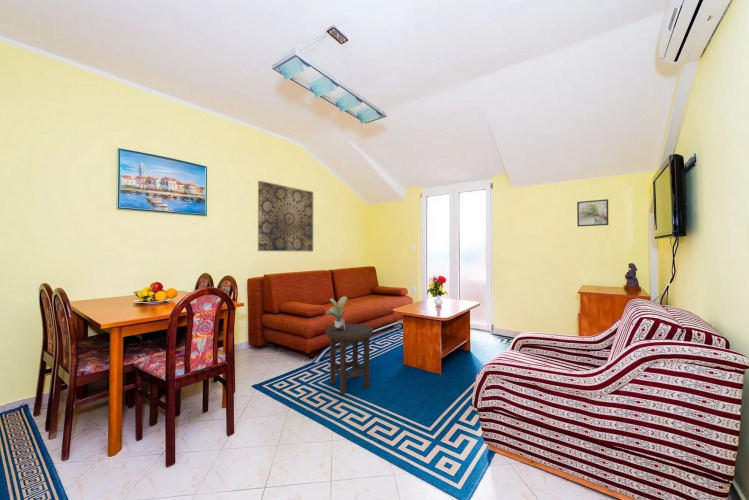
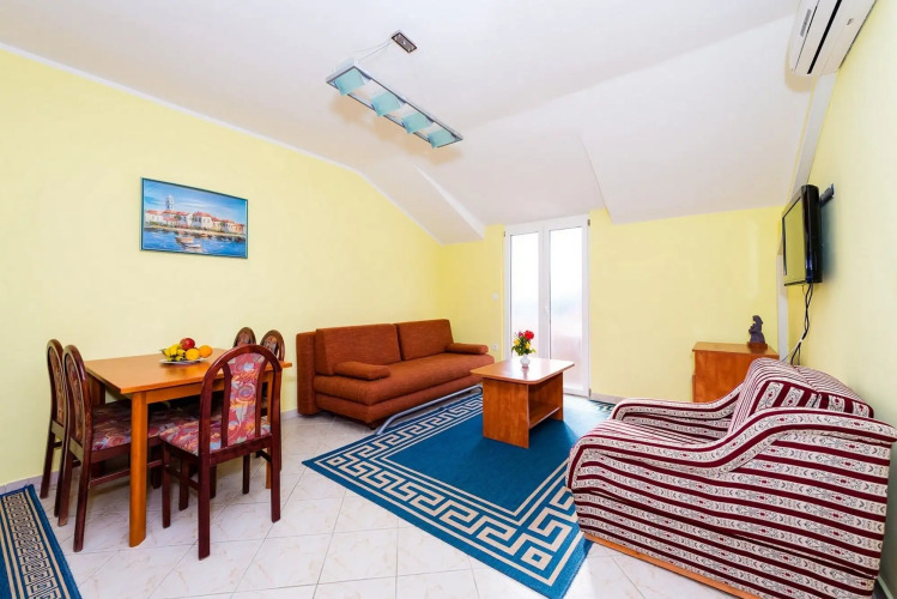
- potted plant (336, 313)
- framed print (592, 213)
- wall art (287, 219)
- stool (345, 357)
